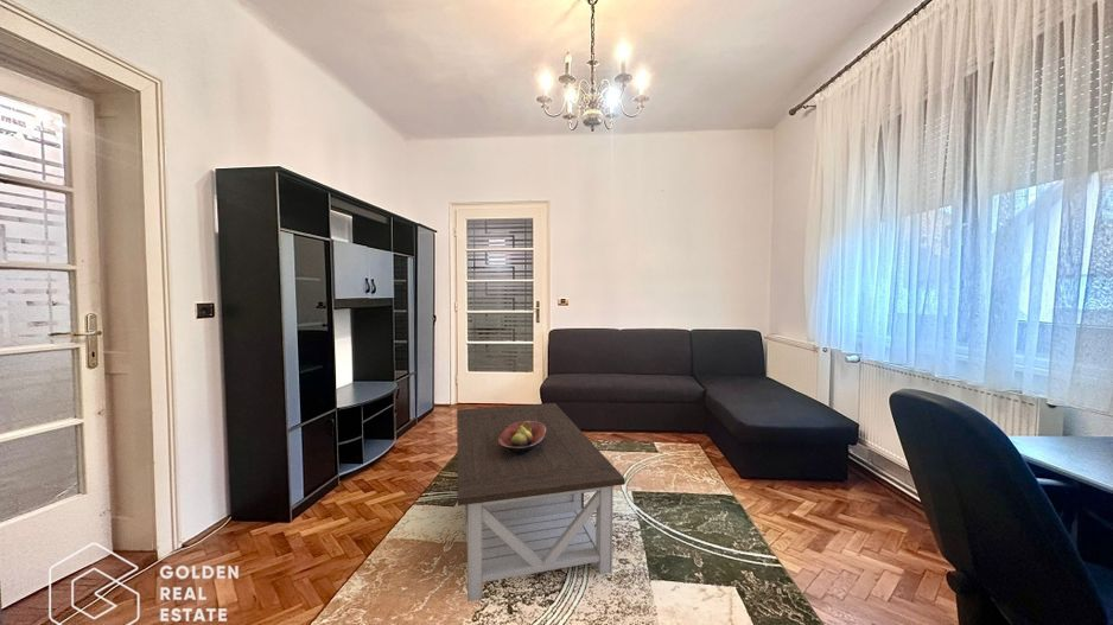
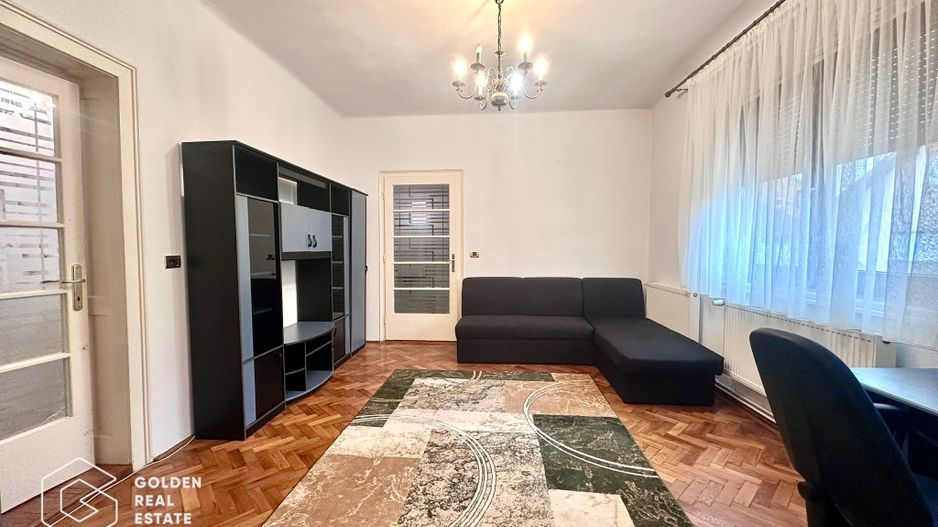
- coffee table (521, 474)
- fruit bowl (522, 433)
